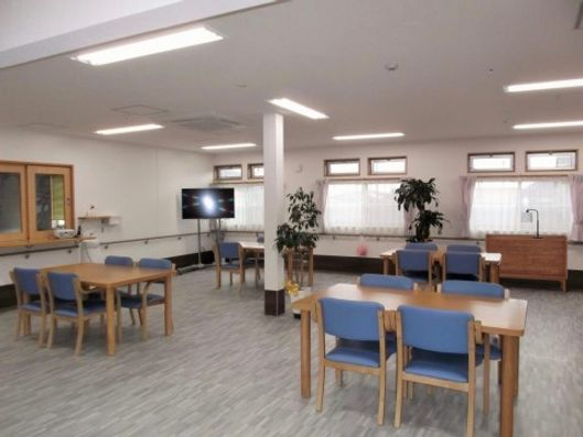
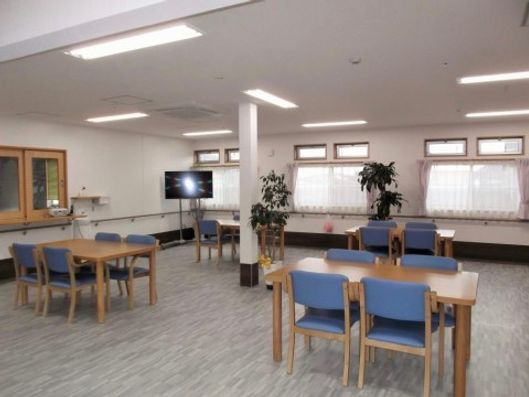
- sideboard (523, 261)
- lamp (531, 221)
